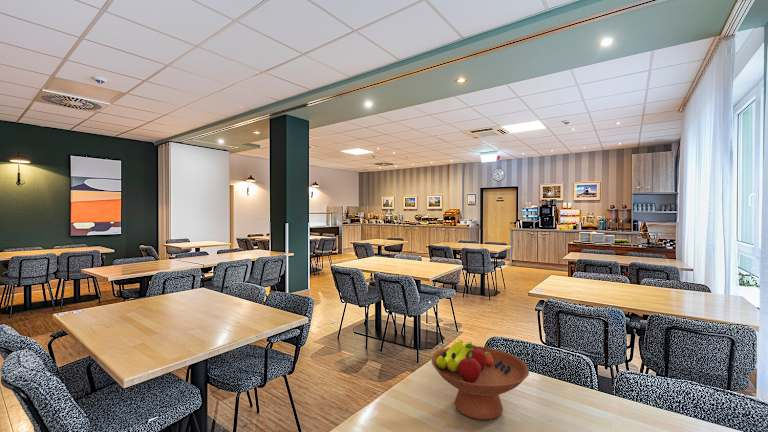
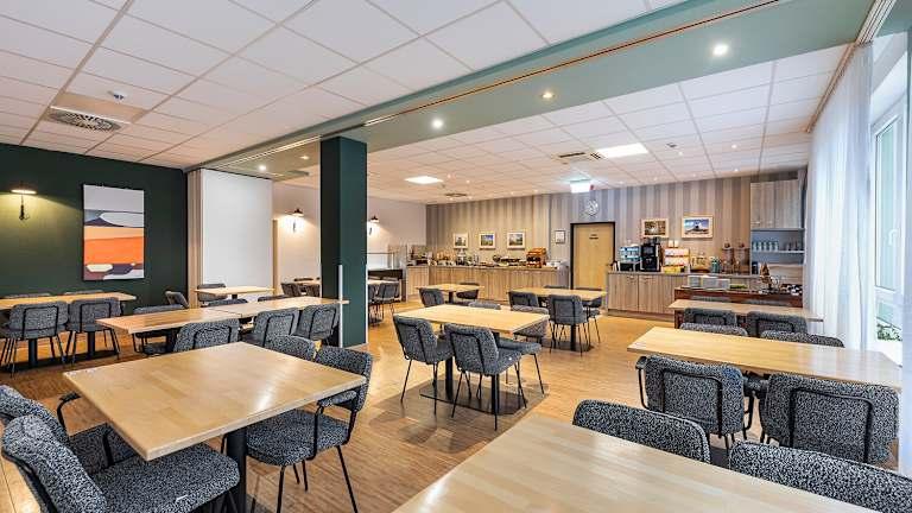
- fruit bowl (478, 376)
